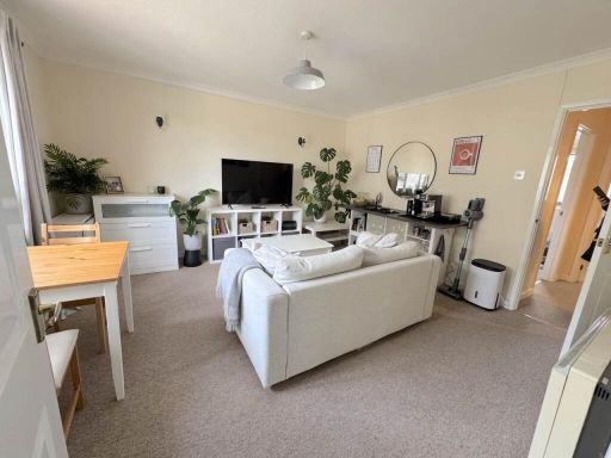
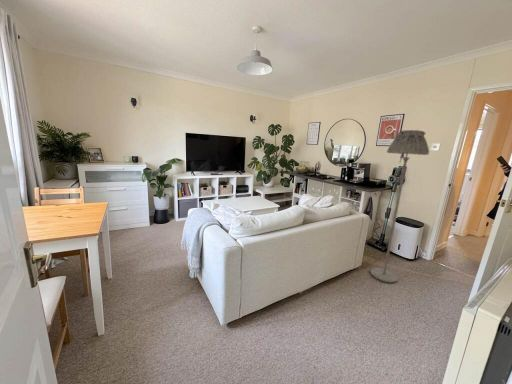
+ floor lamp (396, 207)
